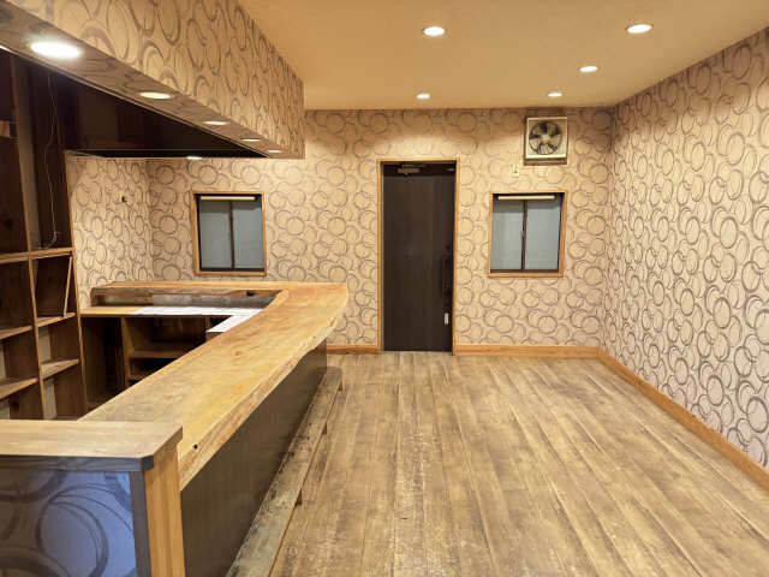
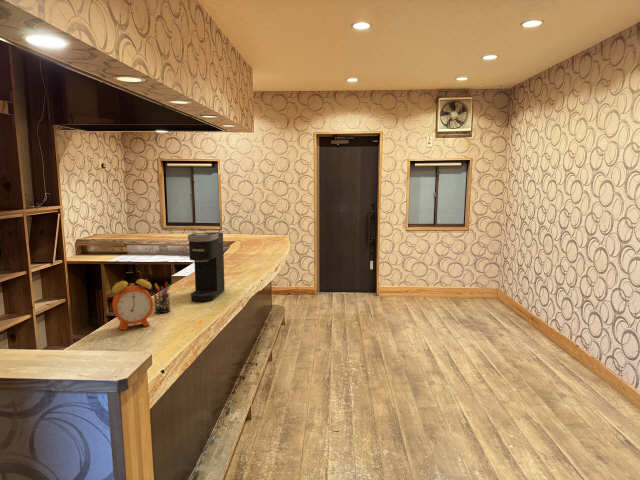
+ coffee maker (207, 264)
+ alarm clock (132, 299)
+ pen holder (163, 296)
